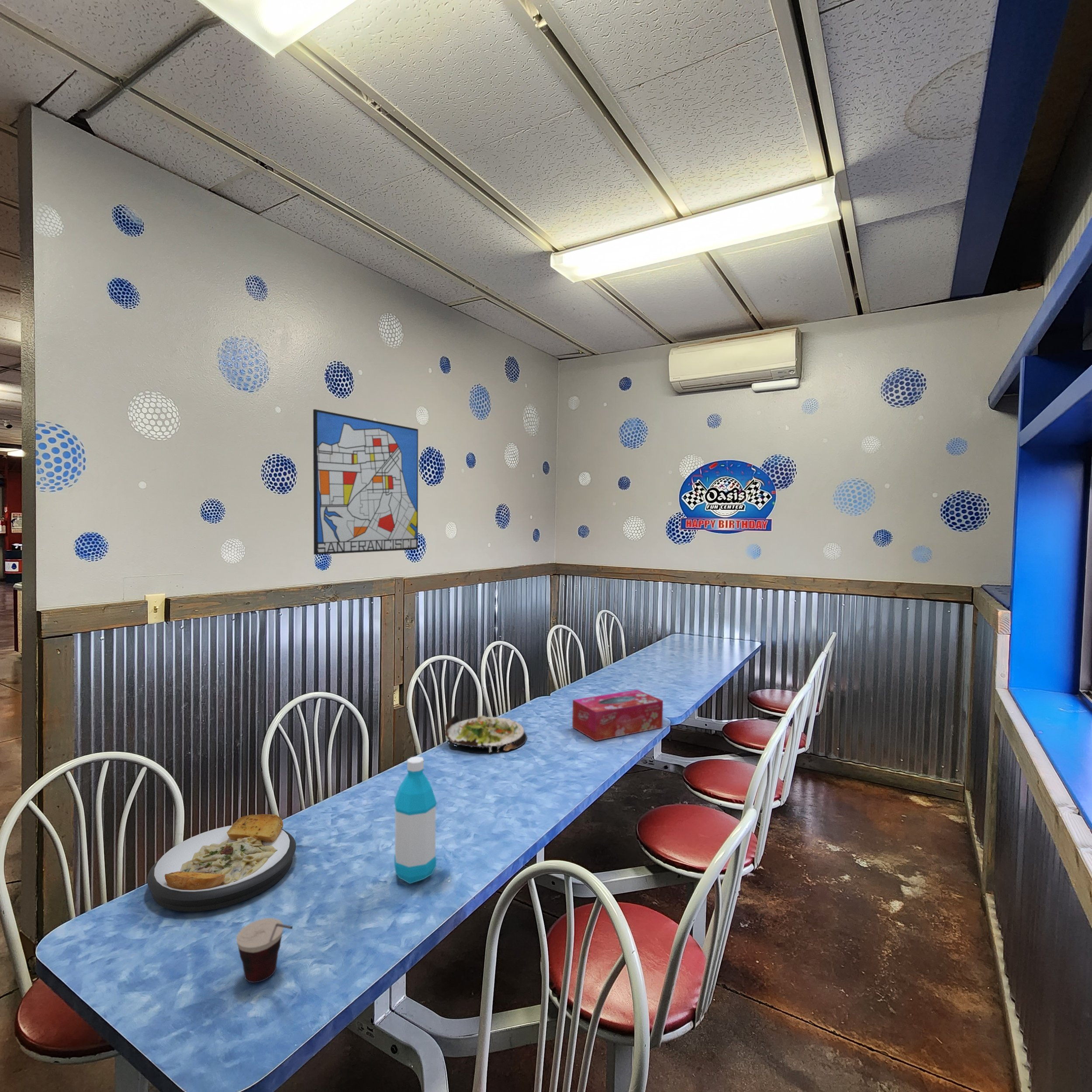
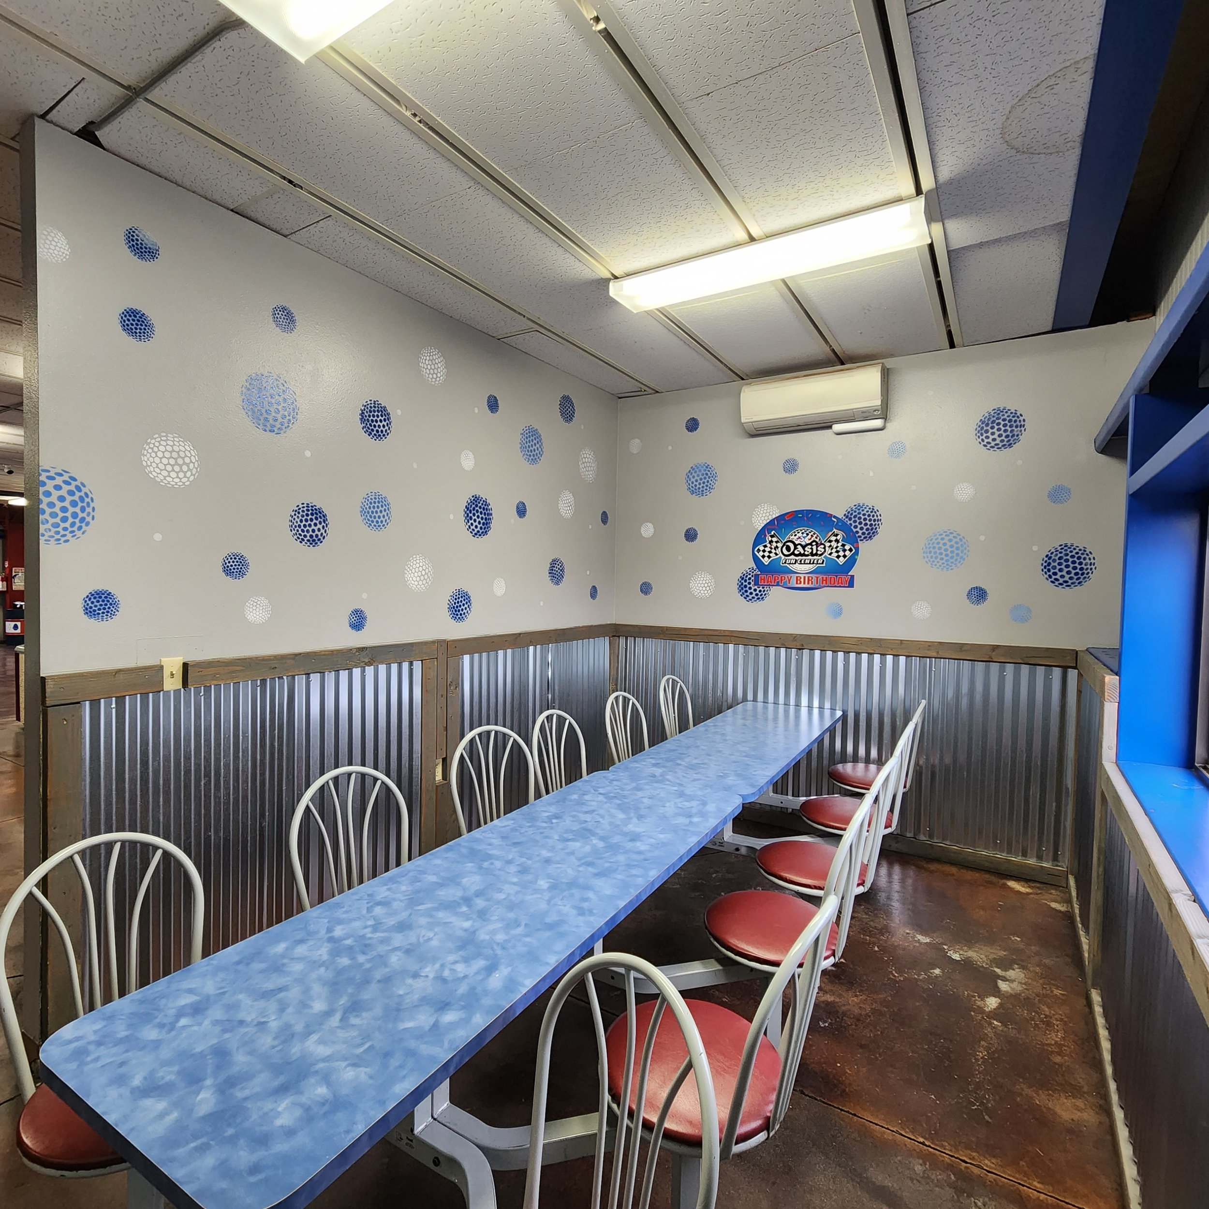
- plate (225, 857)
- tissue box (618, 714)
- salad plate (487, 729)
- cup (270, 946)
- wall art (370, 486)
- water bottle (415, 817)
